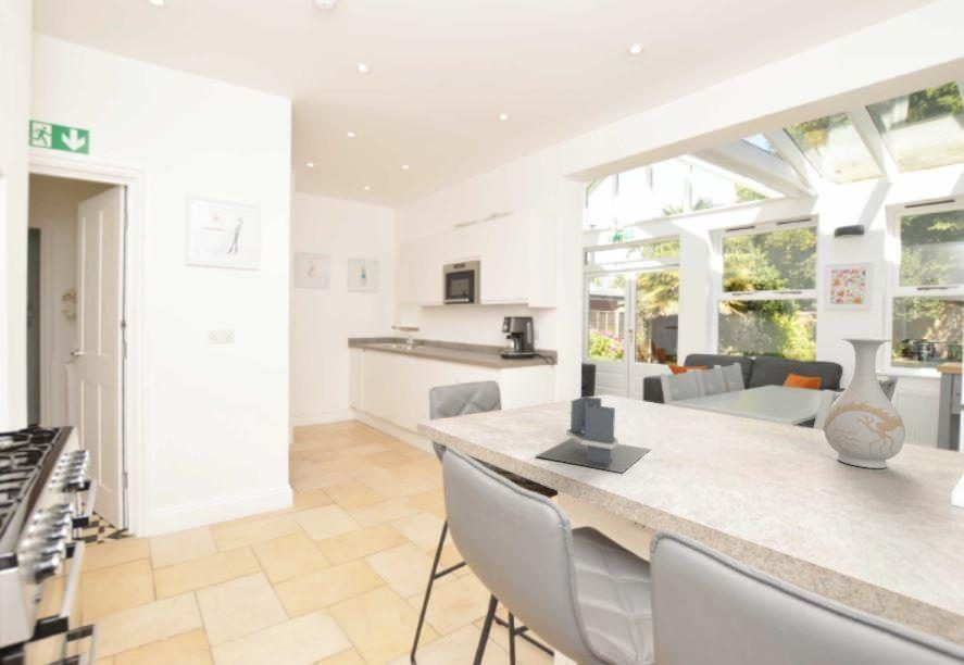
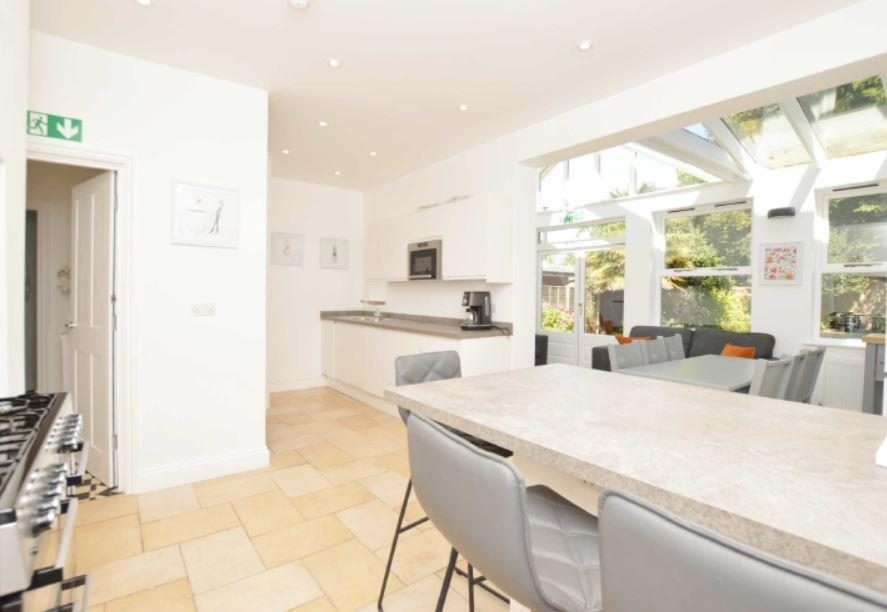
- utensil holder (596, 427)
- vase (863, 400)
